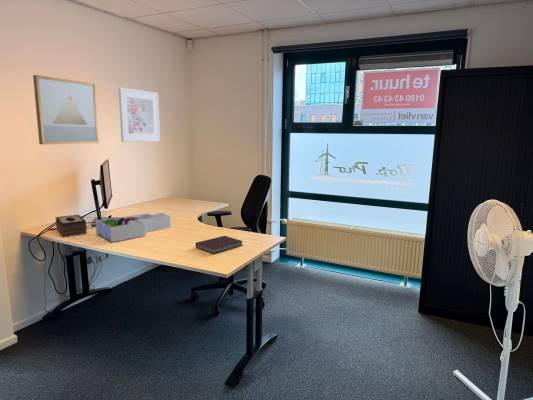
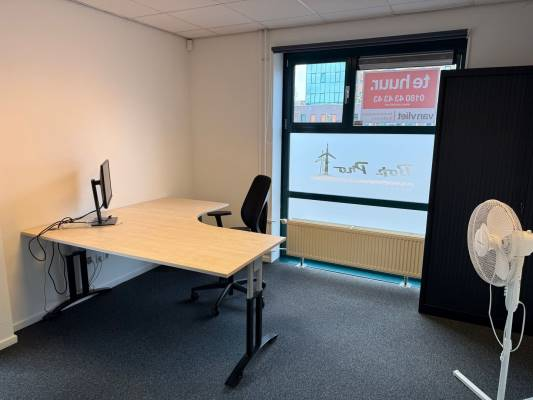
- tissue box (70, 225)
- desk organizer (137, 225)
- wall art (68, 112)
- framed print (140, 116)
- notebook (219, 244)
